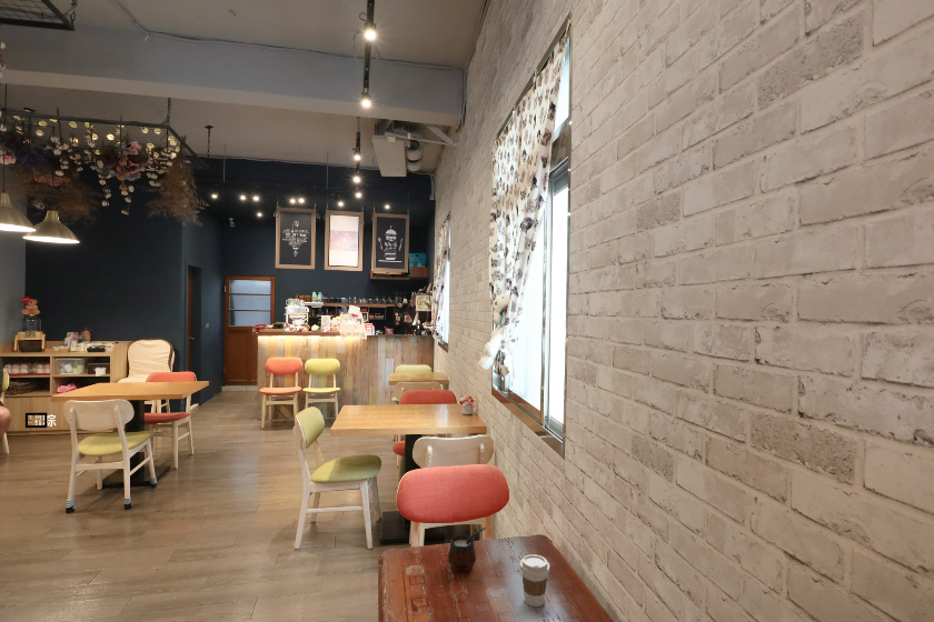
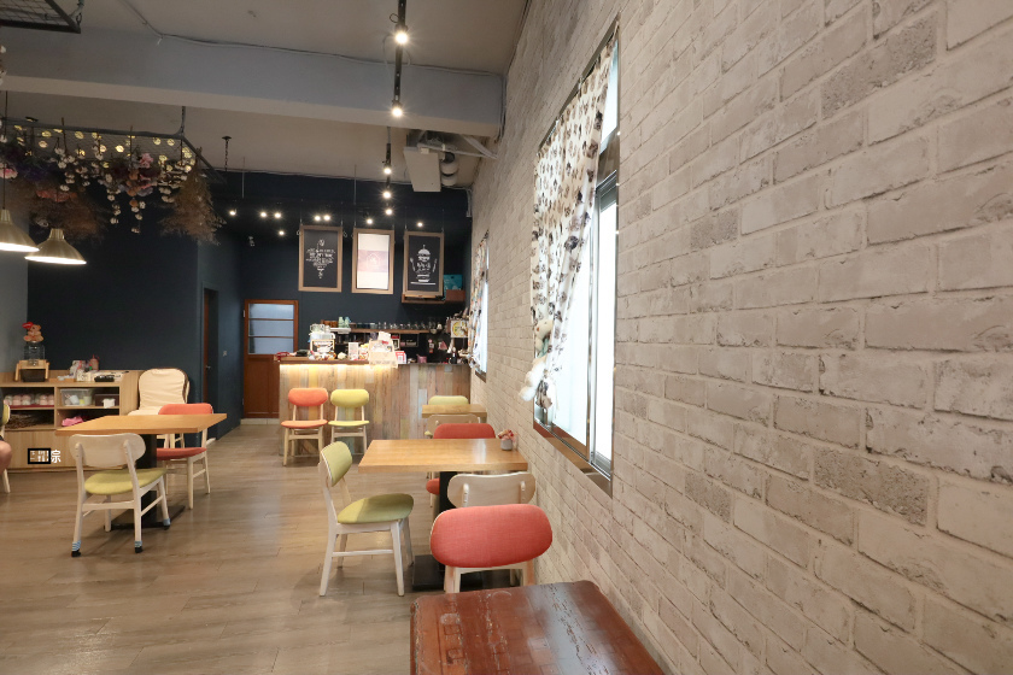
- coffee cup (534, 580)
- gourd (466, 548)
